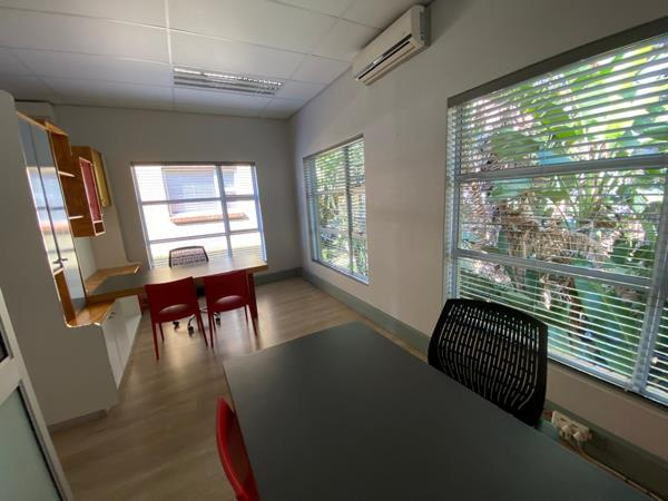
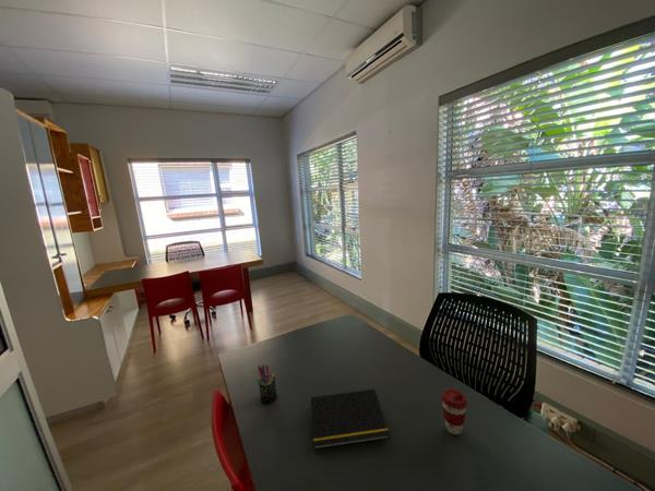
+ notepad (347, 416)
+ coffee cup (453, 411)
+ pen holder (264, 383)
